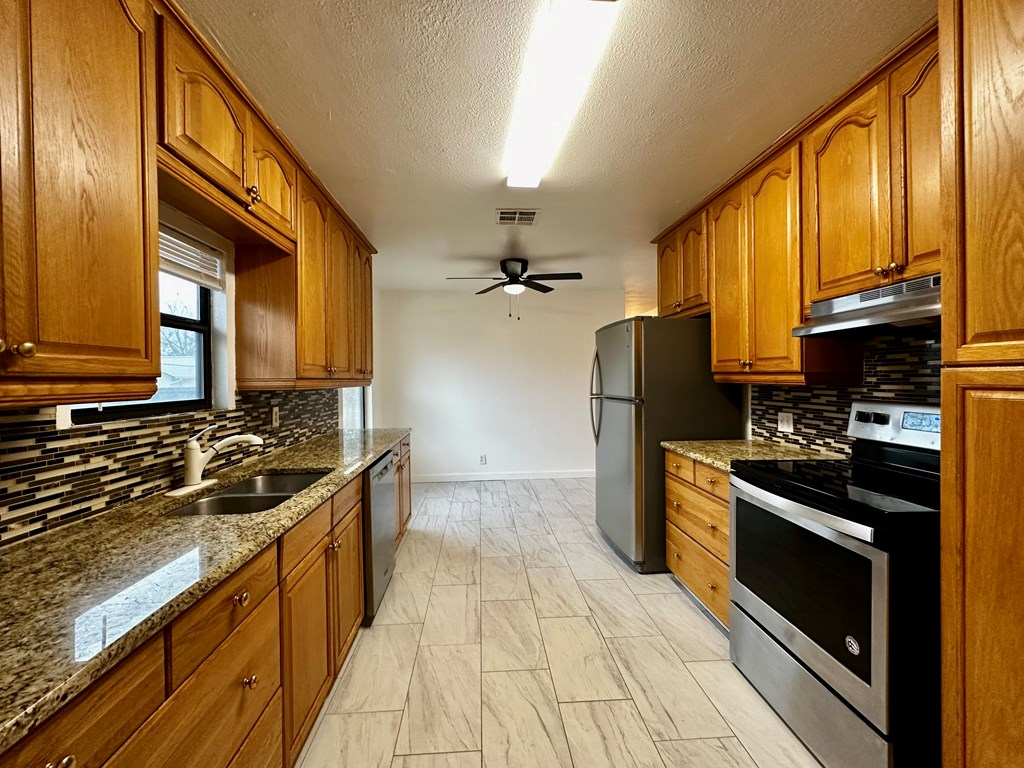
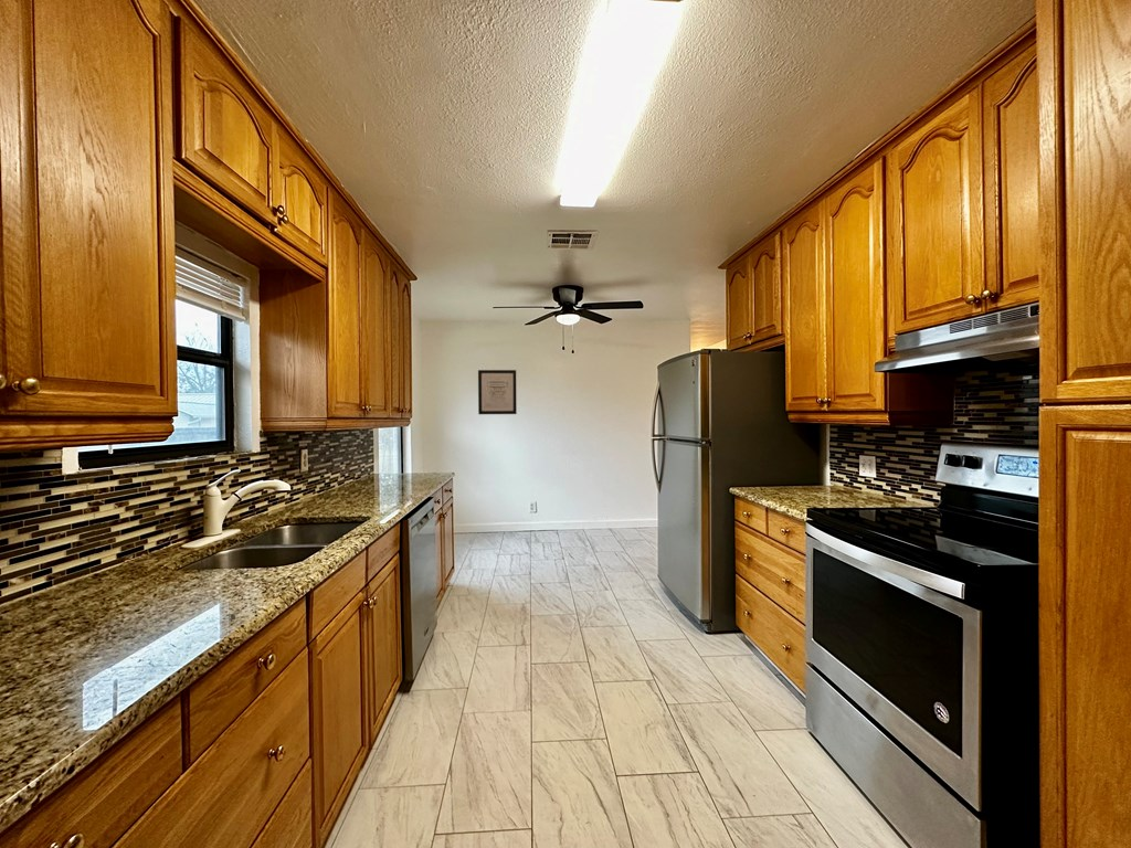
+ wall art (497, 392)
